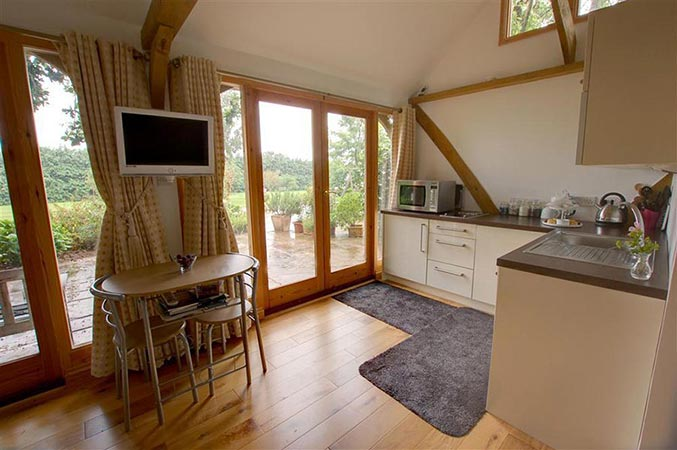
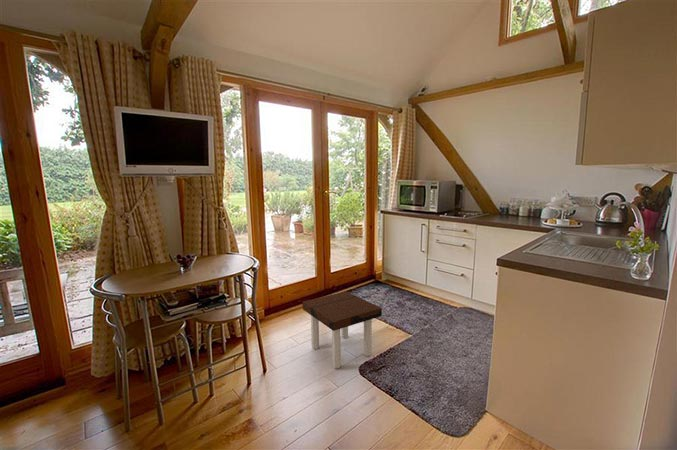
+ side table (341, 328)
